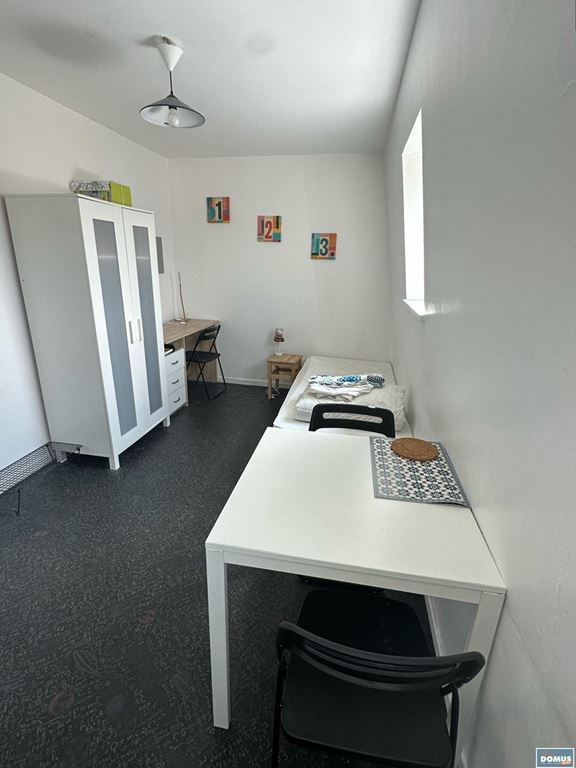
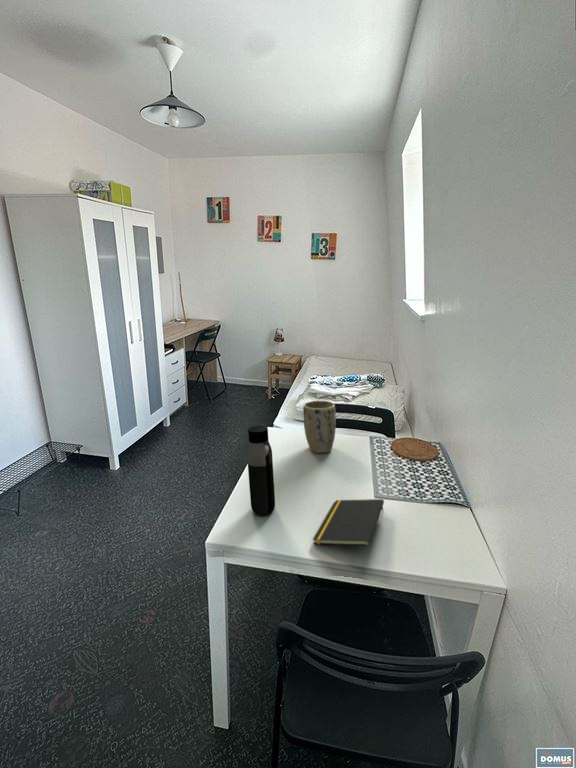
+ notepad (350, 520)
+ water bottle (260, 470)
+ plant pot (319, 426)
